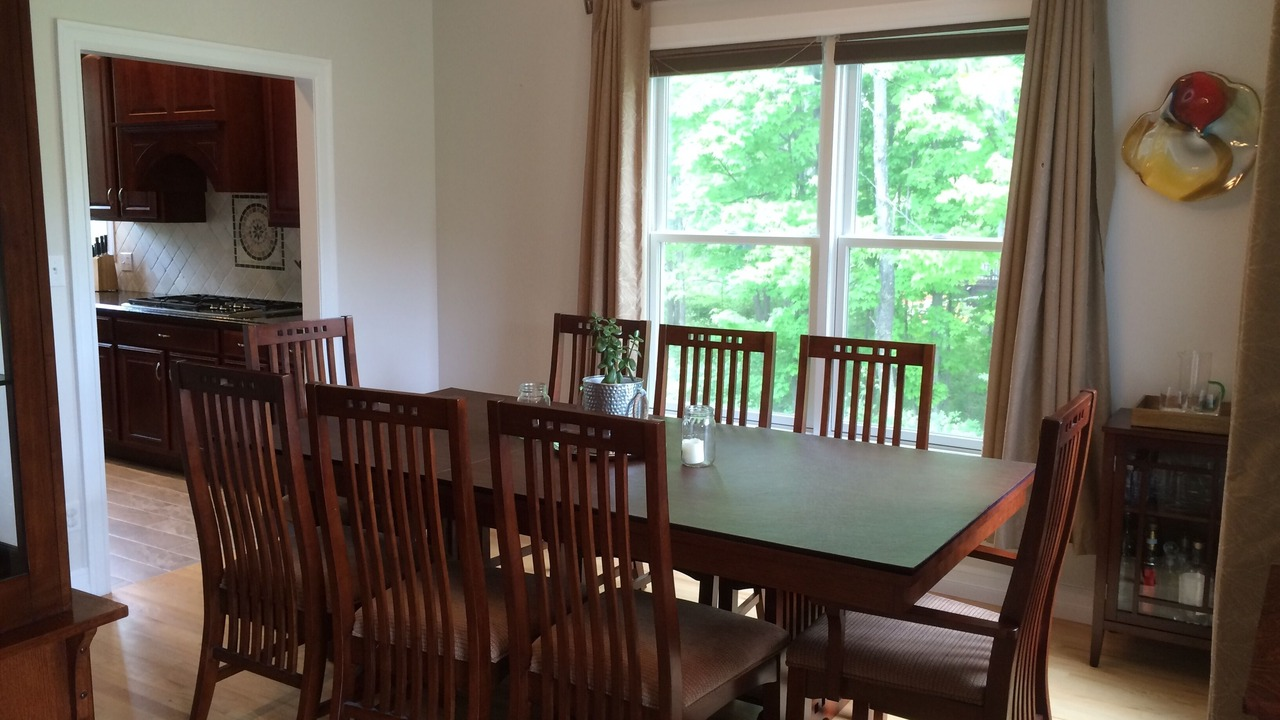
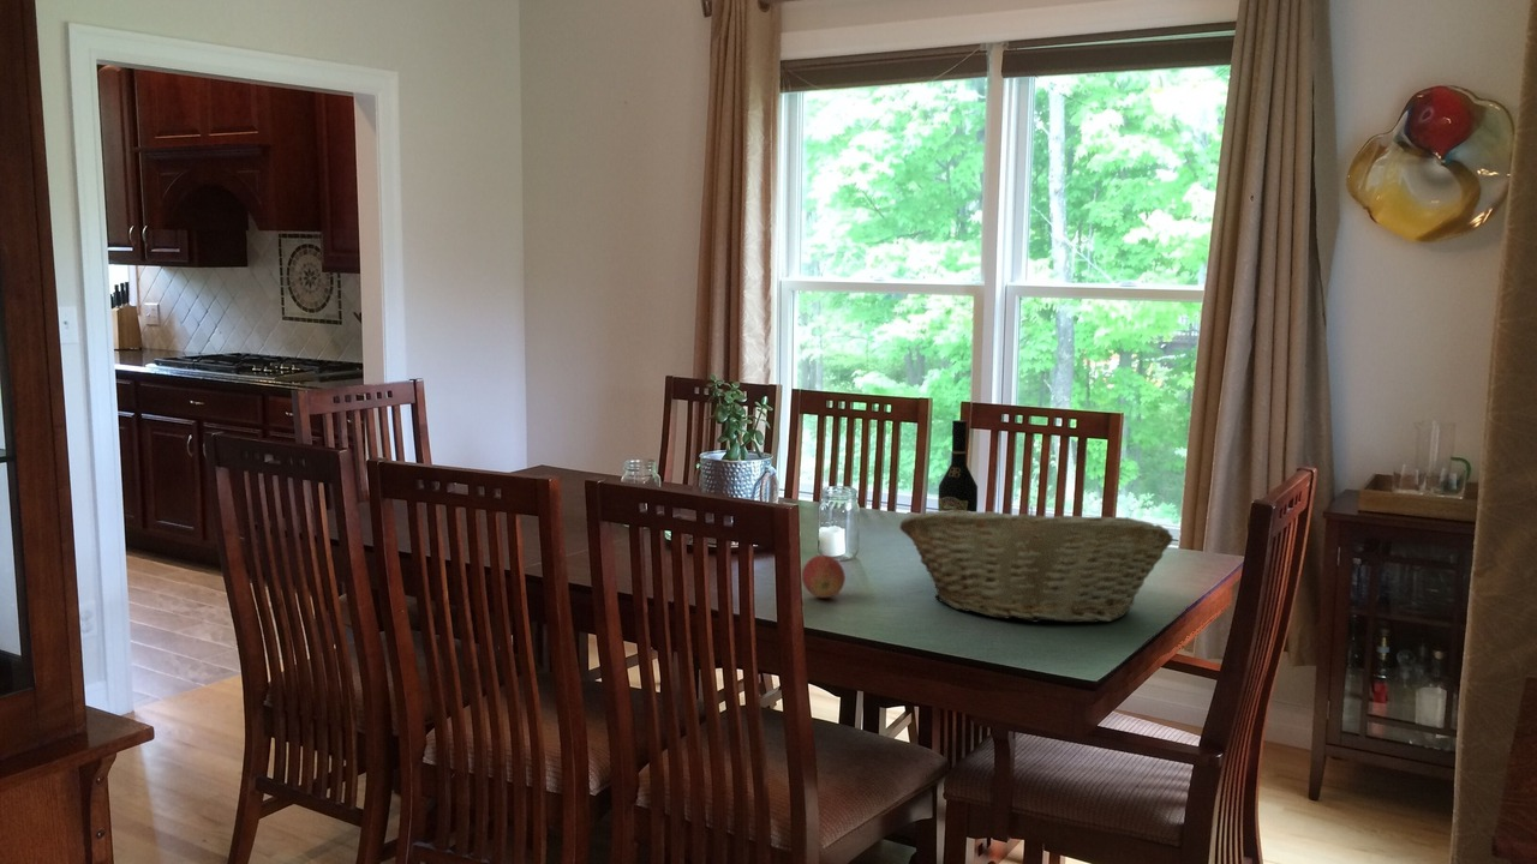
+ wine bottle (957, 487)
+ apple (823, 576)
+ fruit basket (1031, 552)
